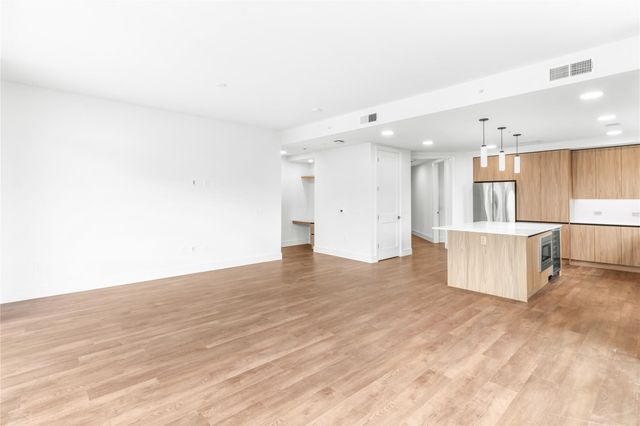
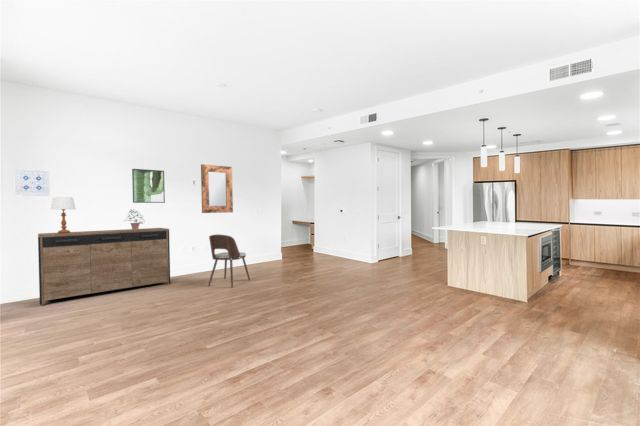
+ home mirror (217, 189)
+ dining chair (227, 258)
+ wall art (32, 182)
+ sideboard (109, 260)
+ table lamp (63, 215)
+ potted plant (135, 219)
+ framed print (148, 186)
